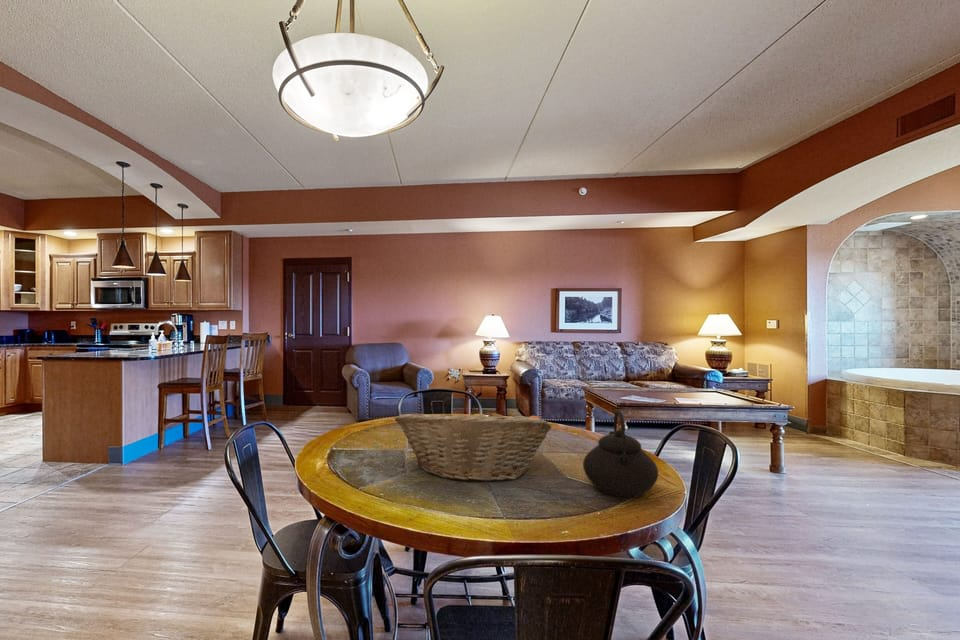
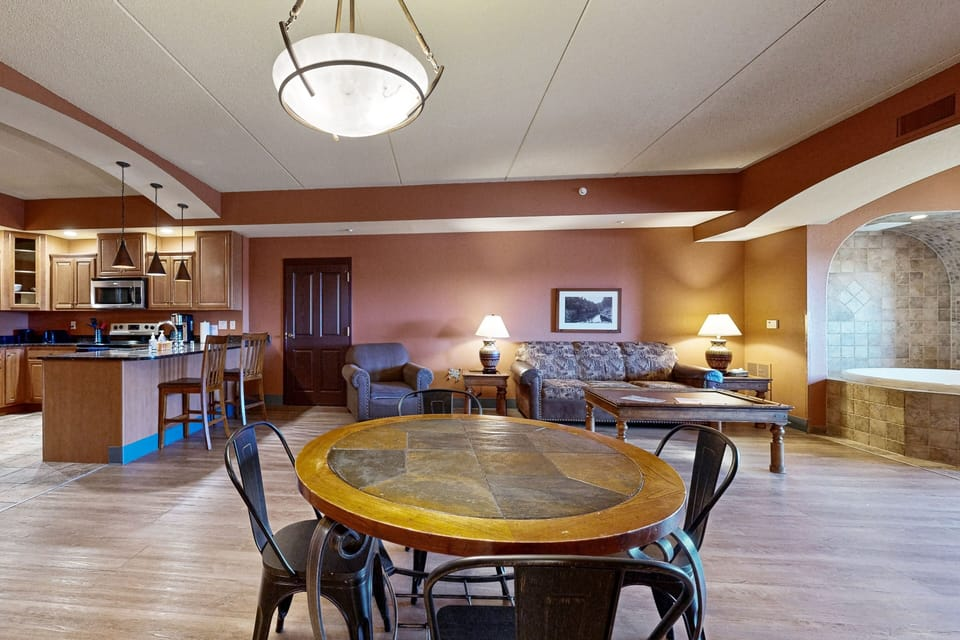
- fruit basket (472, 435)
- teapot (618, 446)
